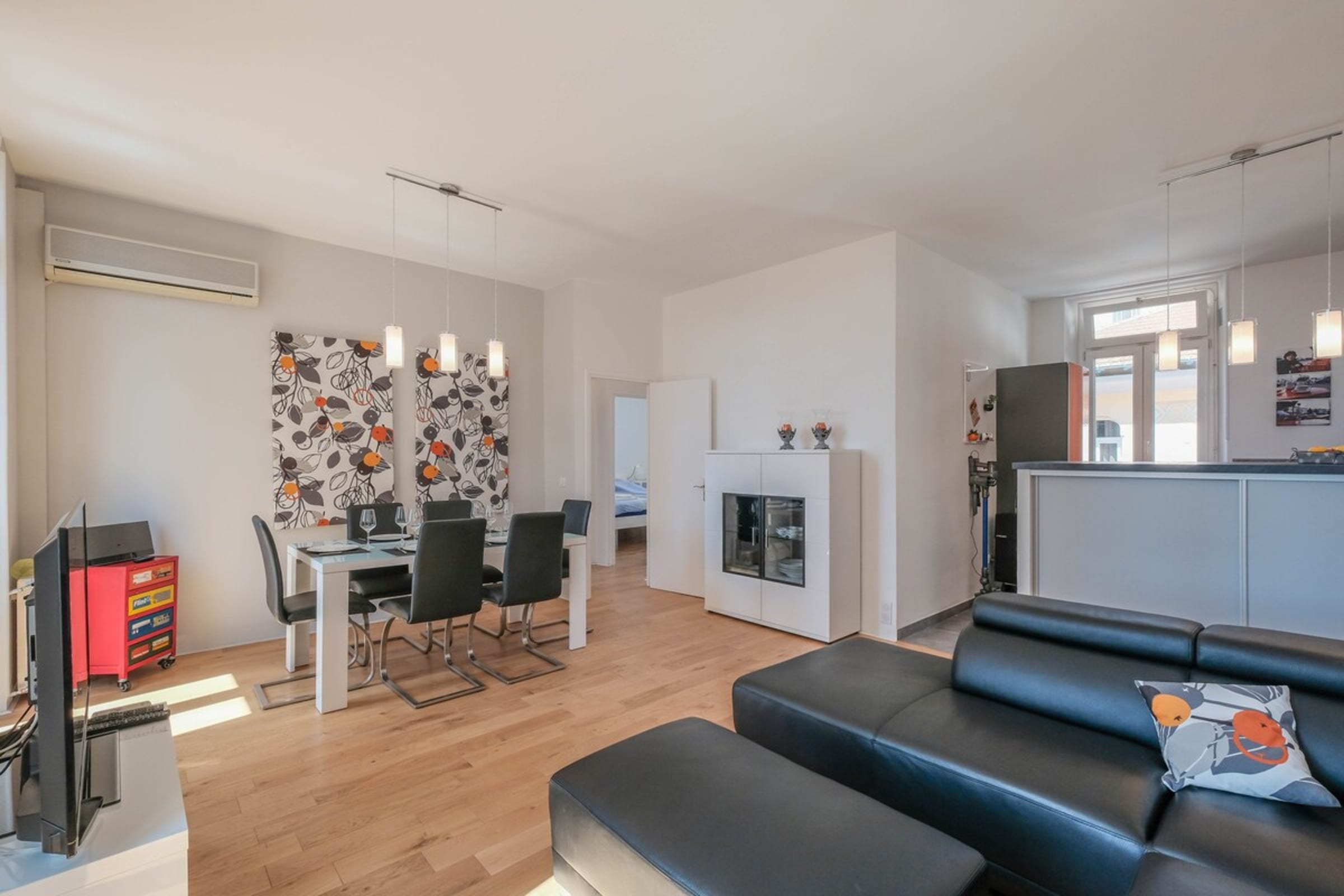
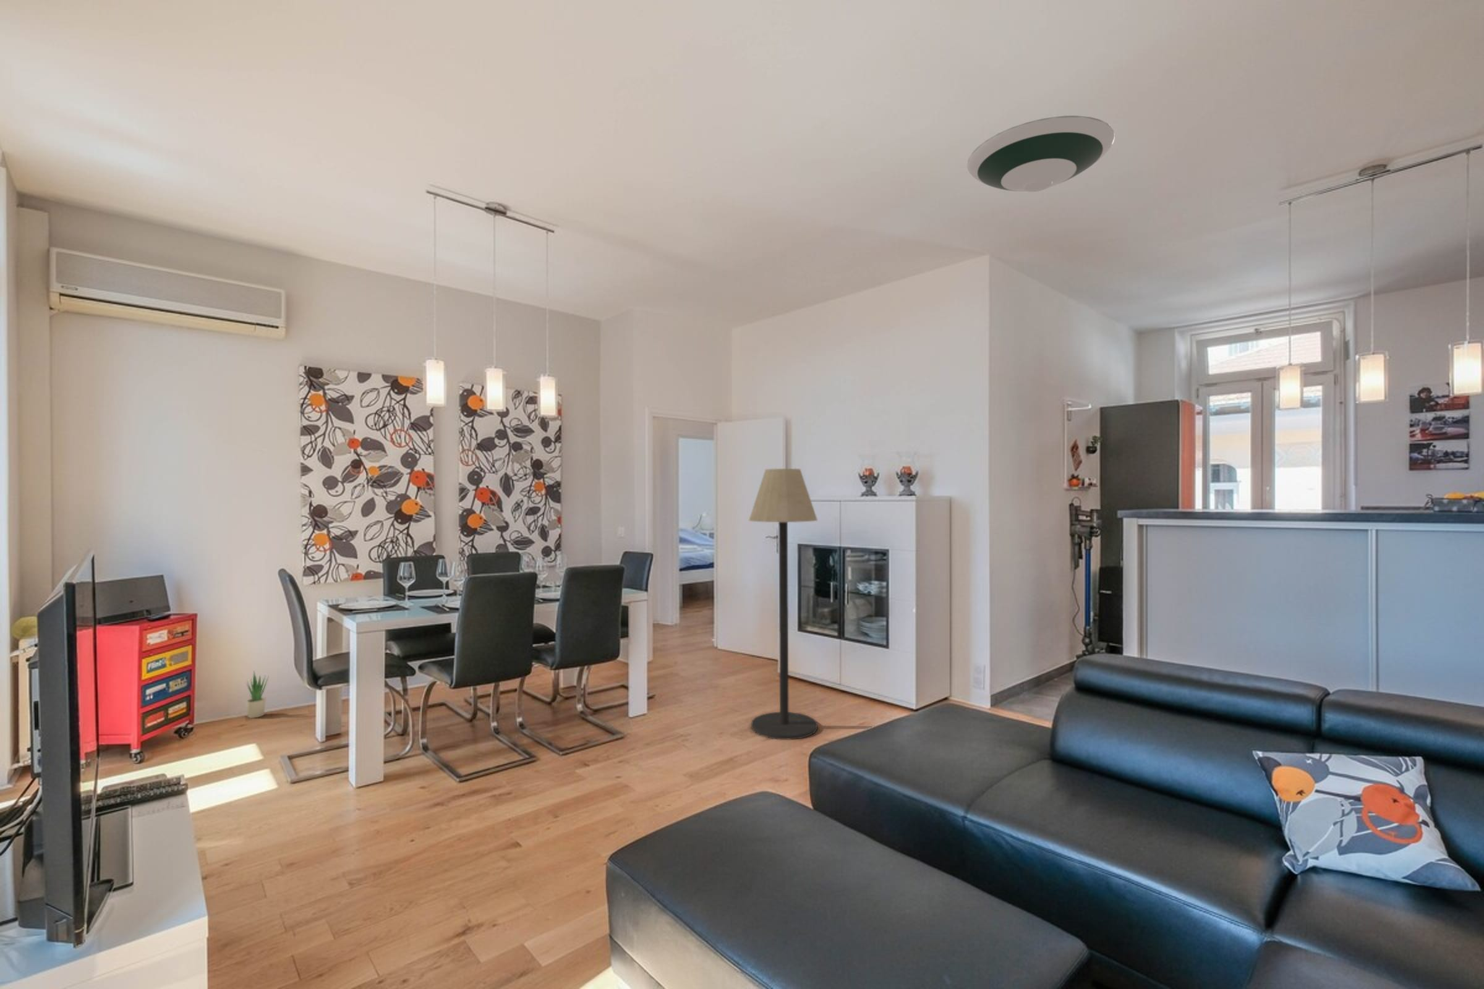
+ potted plant (257, 692)
+ floor lamp (784, 598)
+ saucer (1038, 170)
